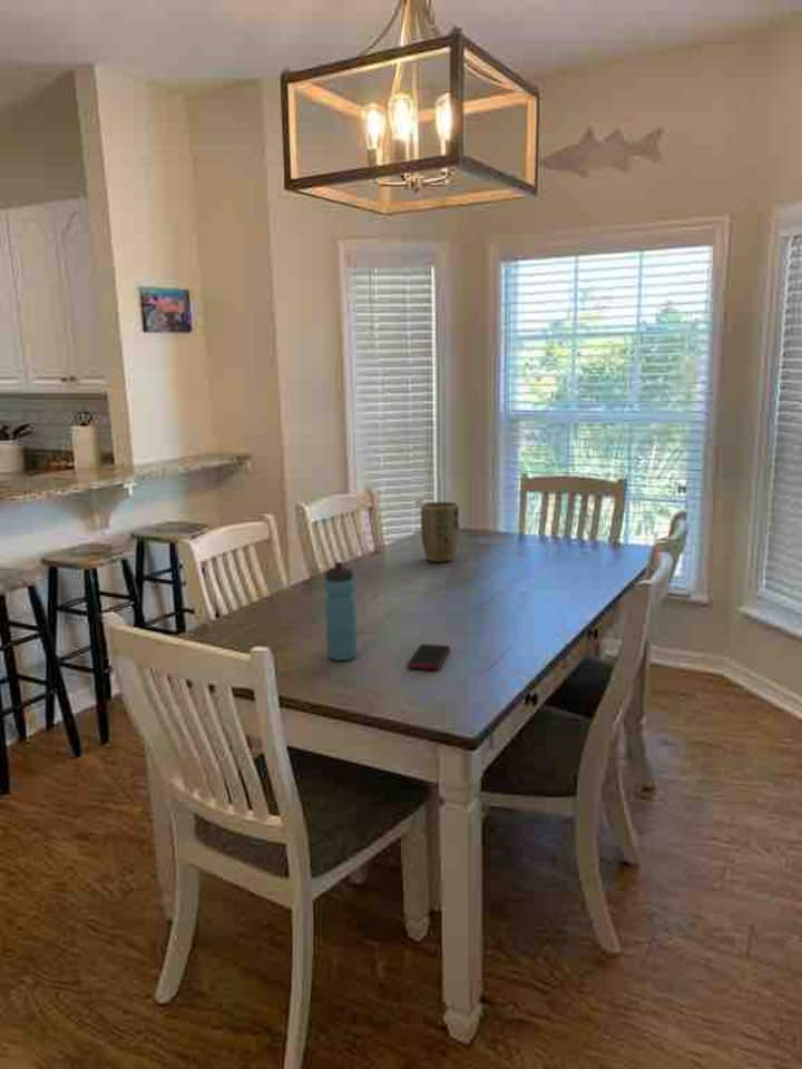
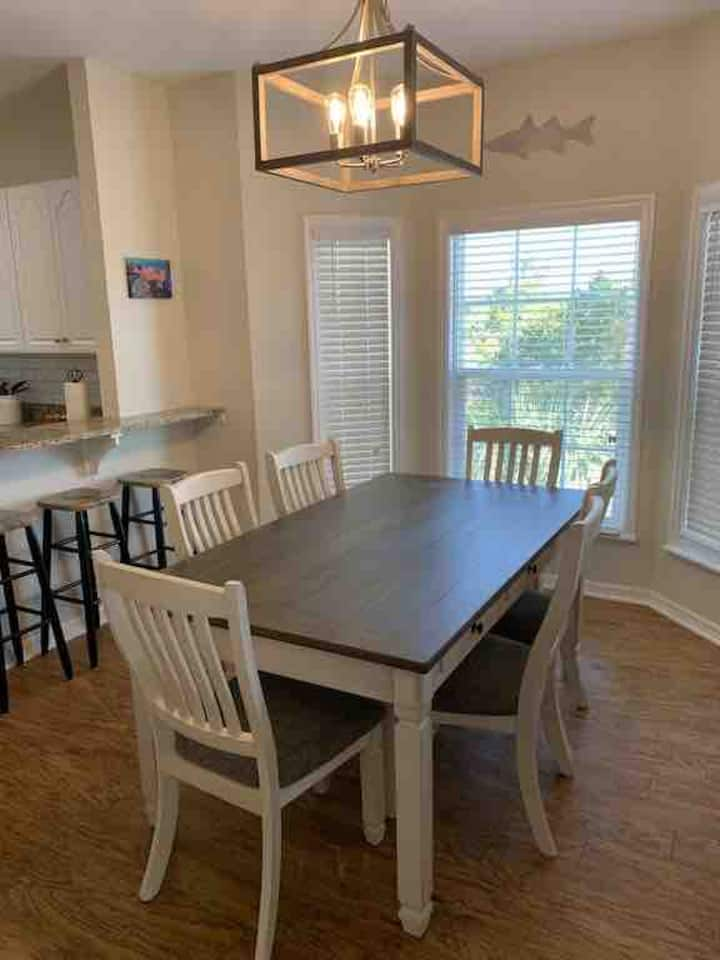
- plant pot (440, 531)
- cell phone (429, 656)
- water bottle (340, 609)
